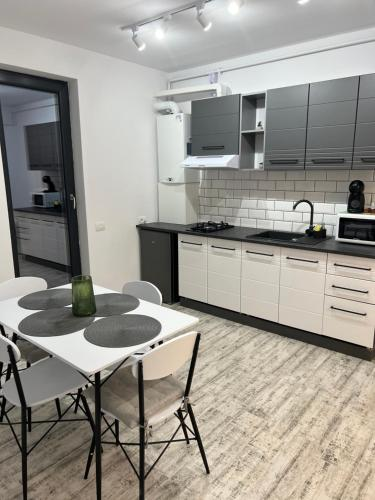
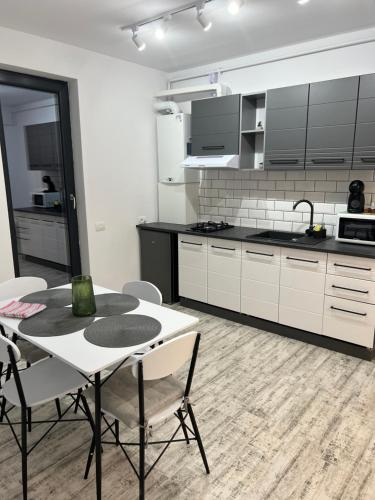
+ dish towel (20, 309)
